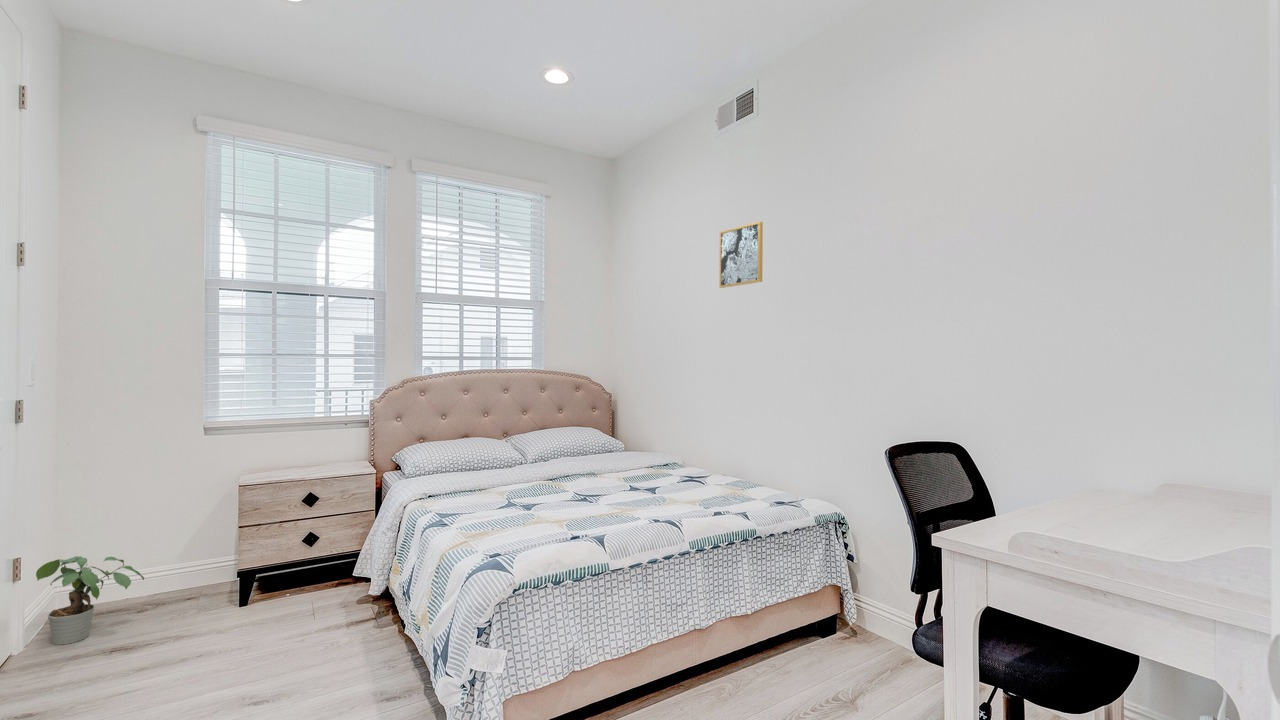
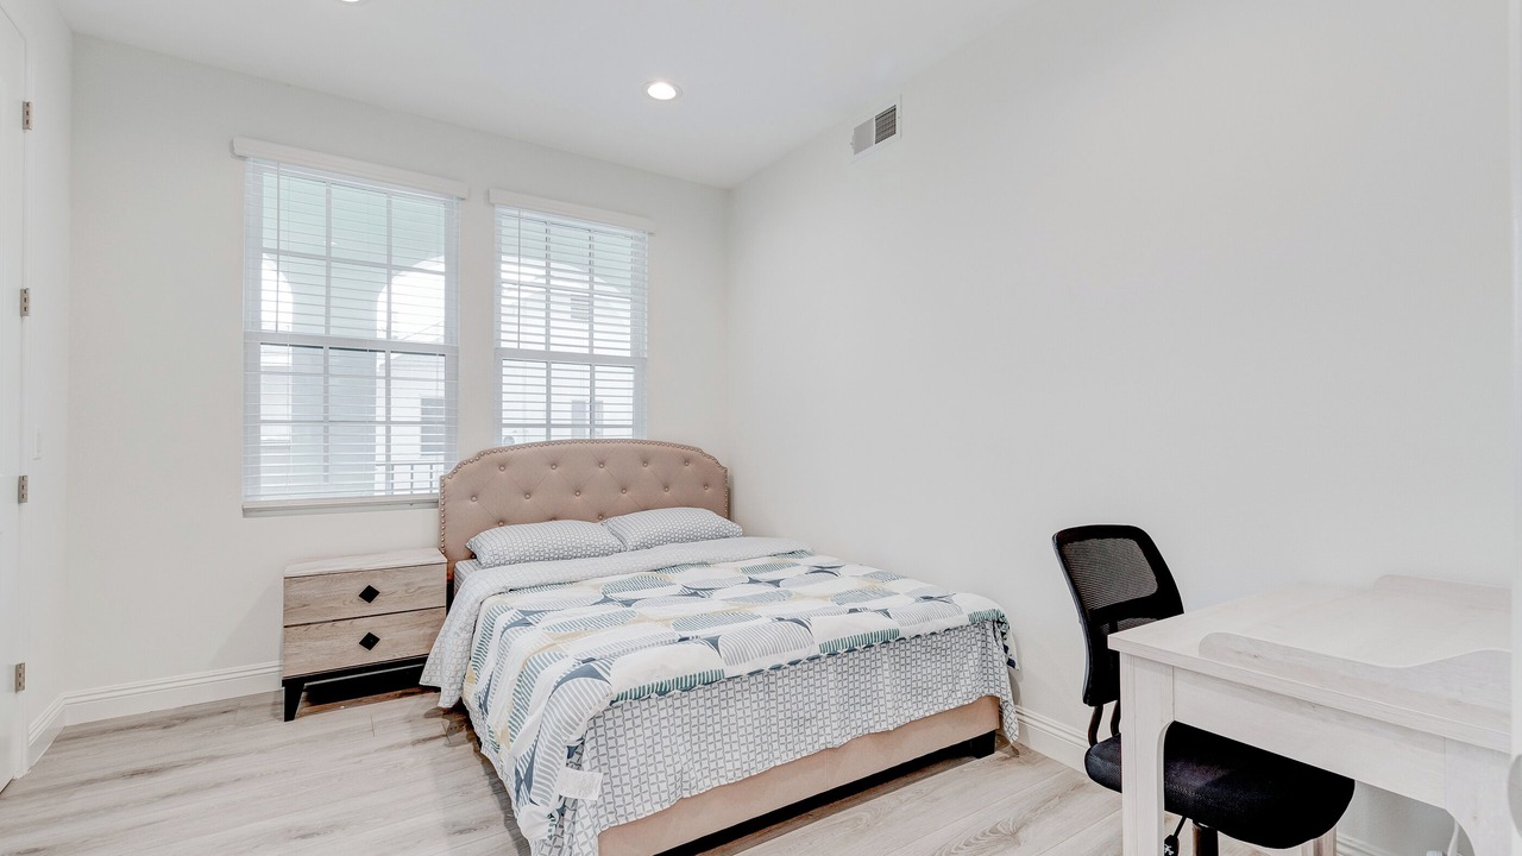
- potted plant (86, 595)
- wall art (740, 256)
